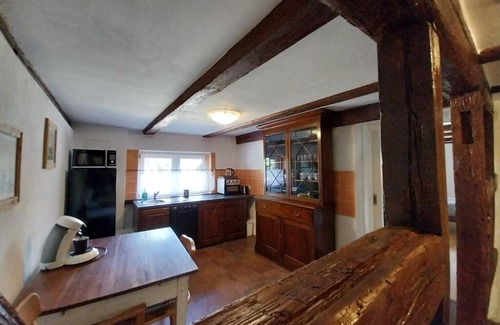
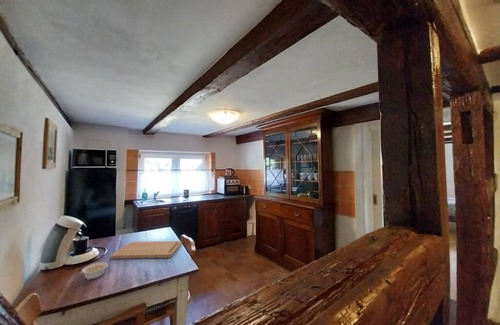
+ legume (94, 271)
+ cutting board (149, 248)
